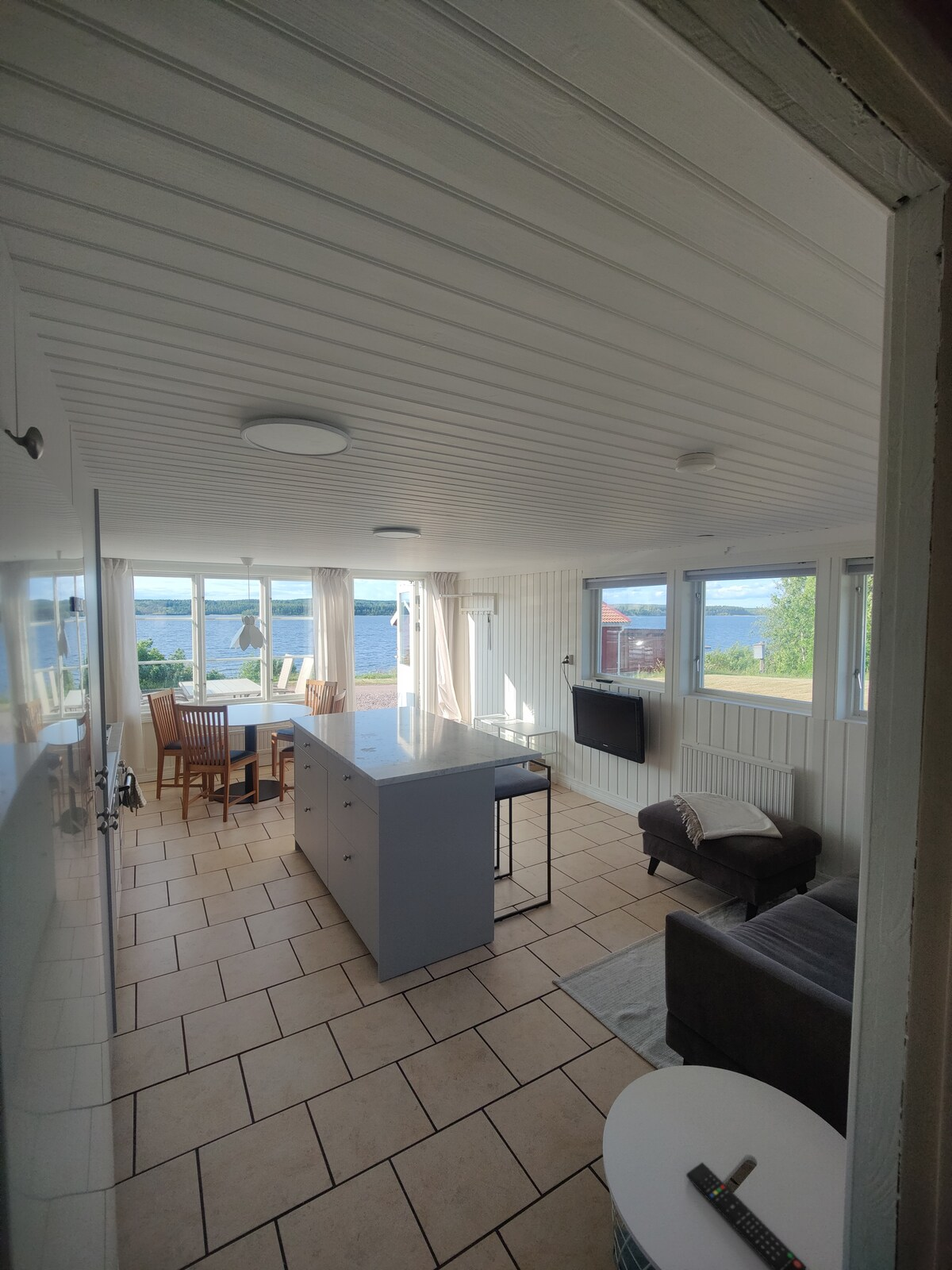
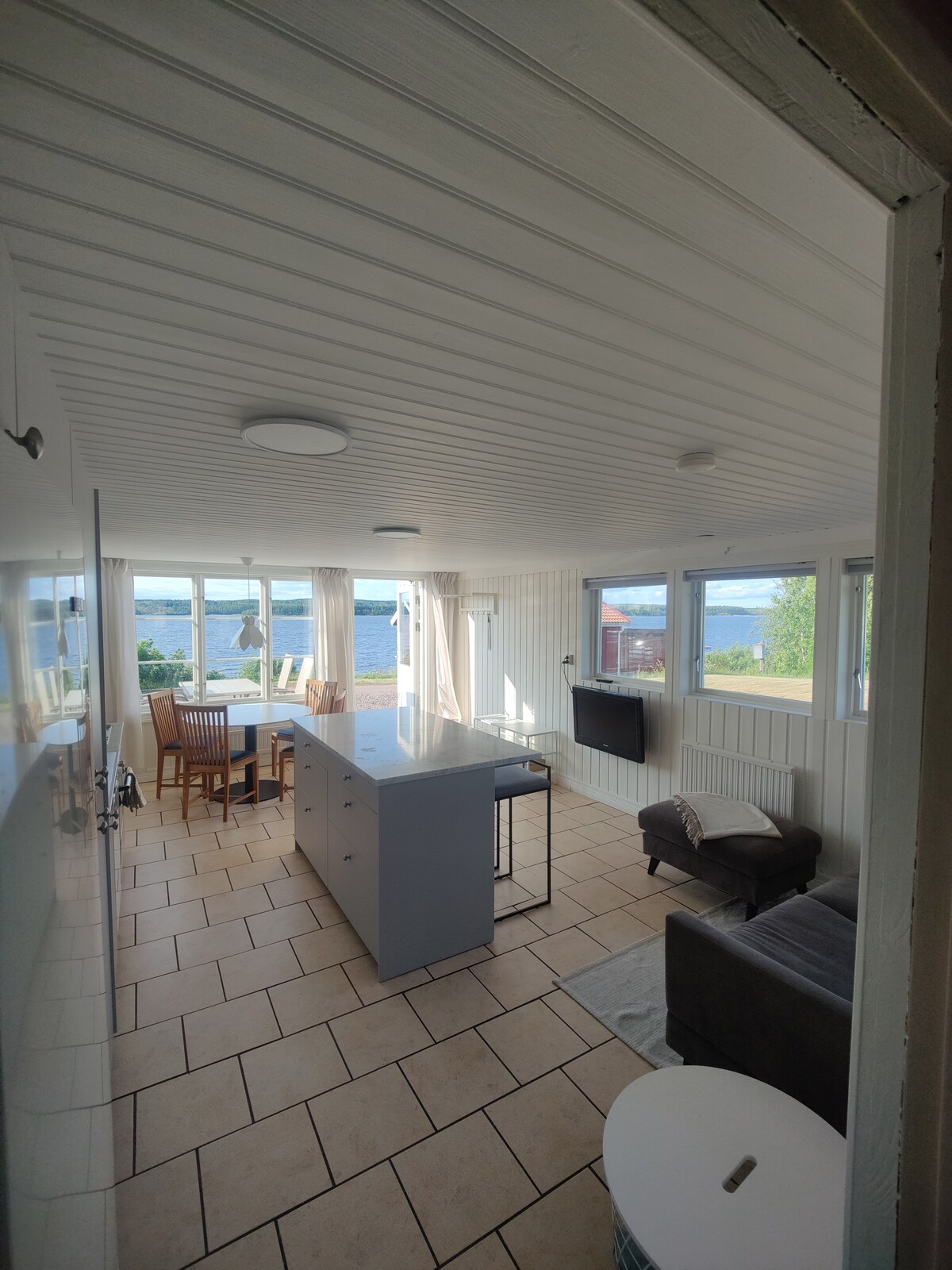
- remote control (743, 1221)
